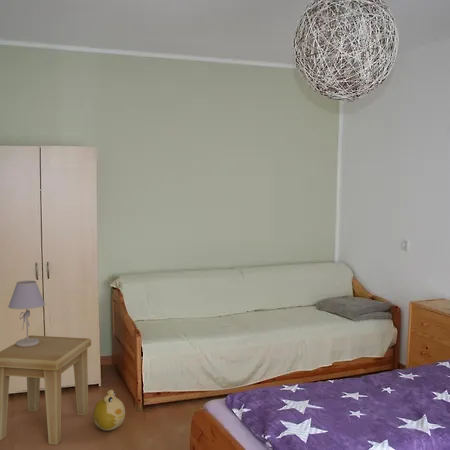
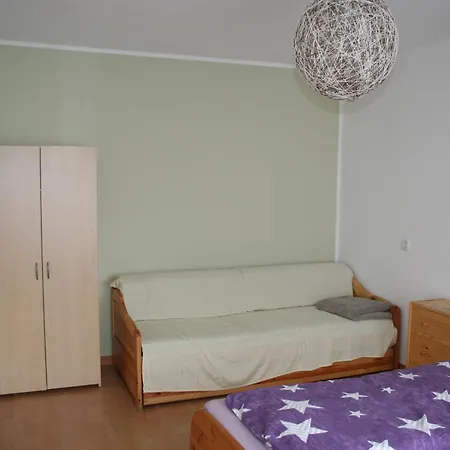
- plush toy (109, 410)
- side table (45, 386)
- table lamp (27, 313)
